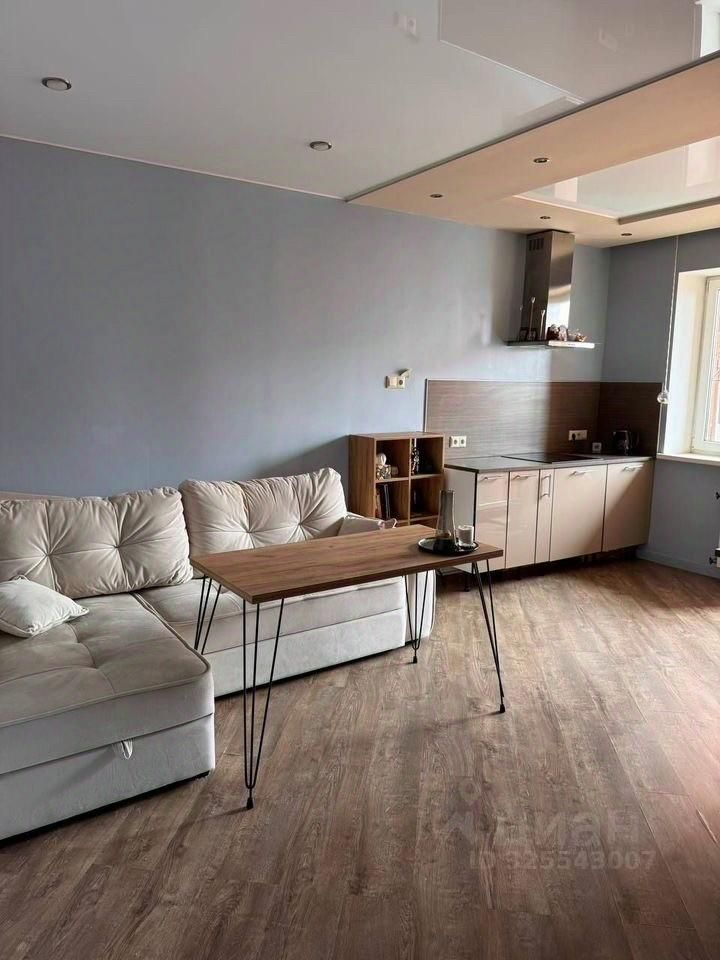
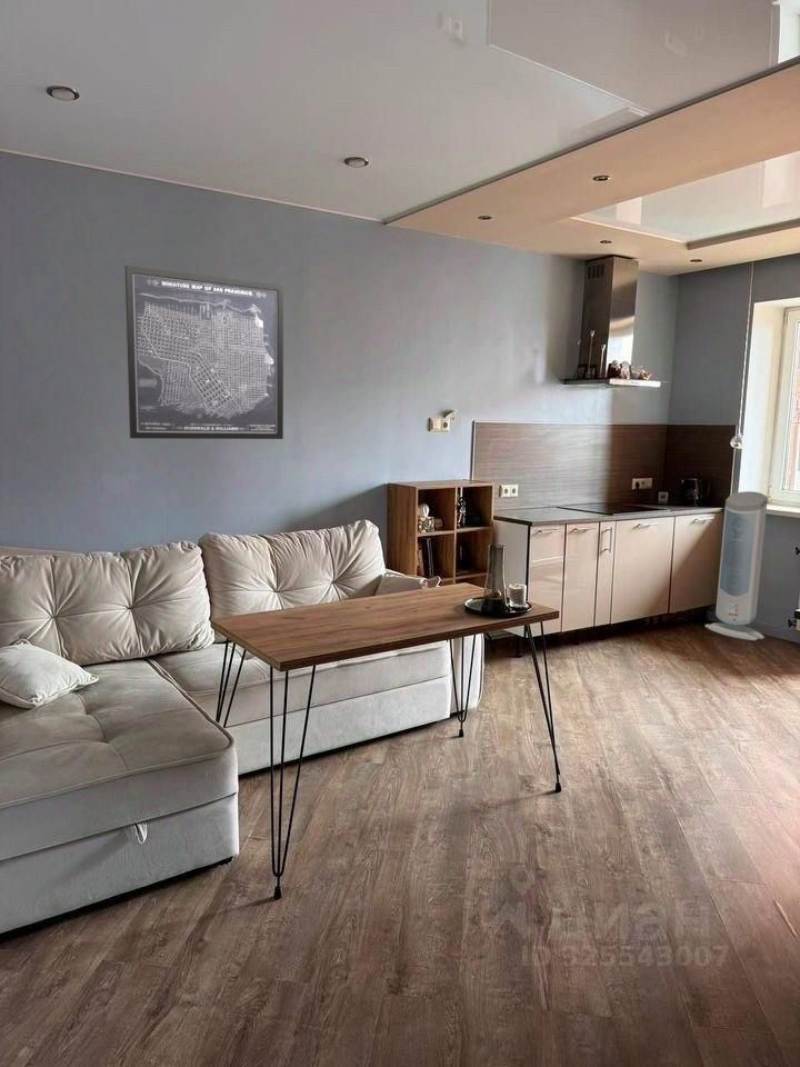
+ wall art (209, 358)
+ air purifier (740, 562)
